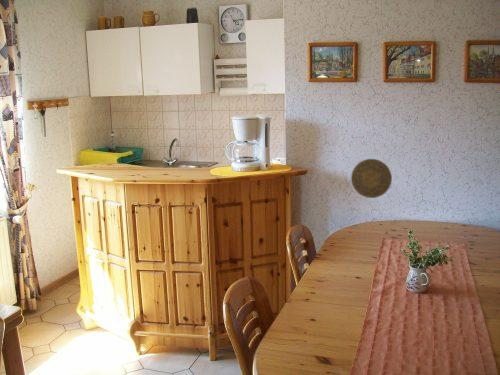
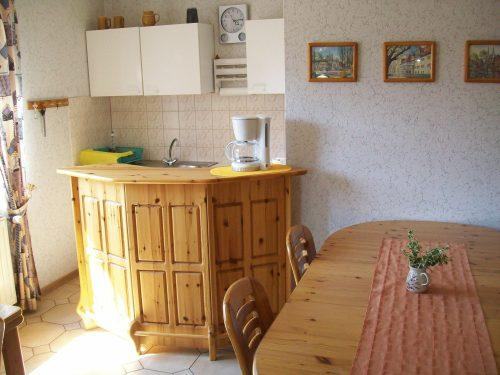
- decorative plate (371, 178)
